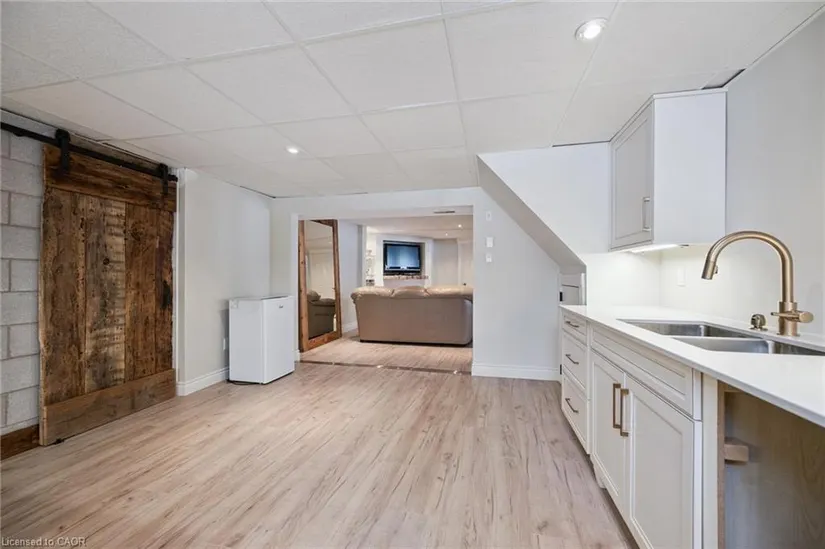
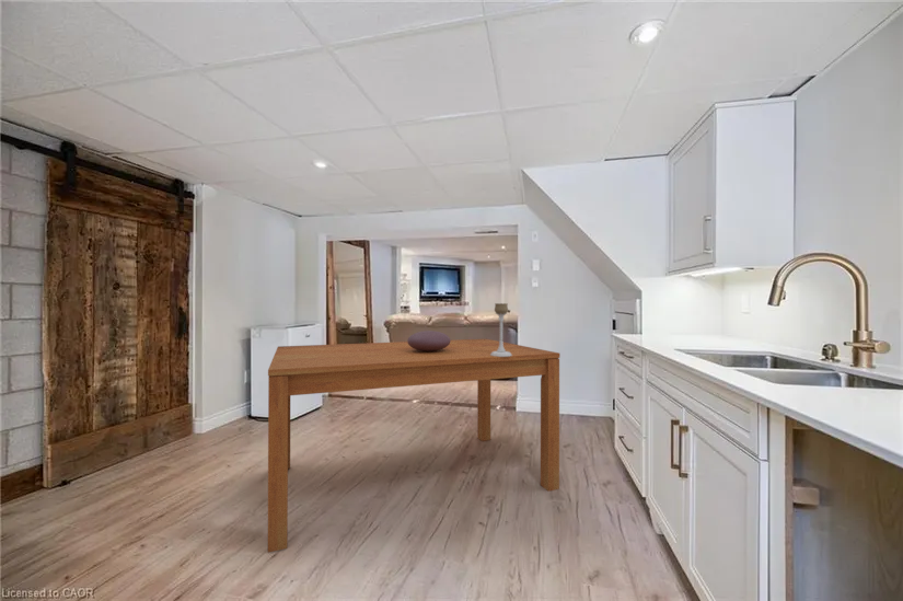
+ decorative bowl (429, 340)
+ candle holder (500, 328)
+ dining table (408, 385)
